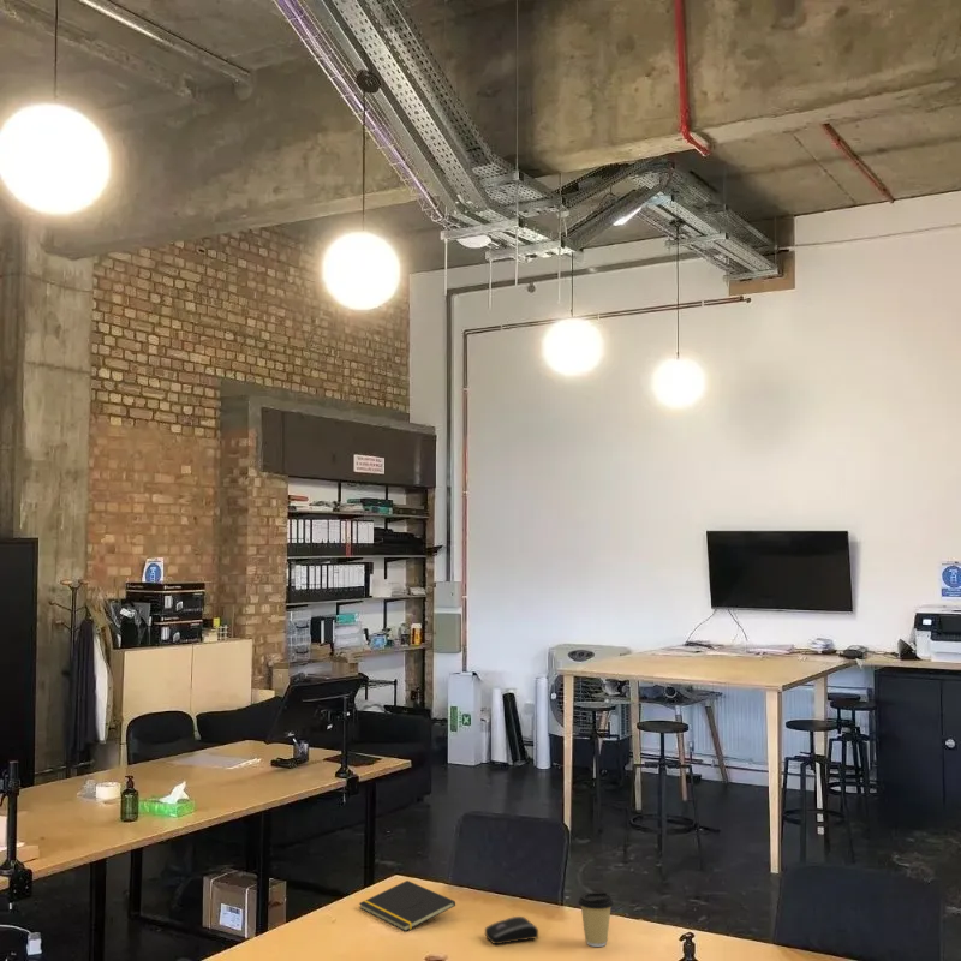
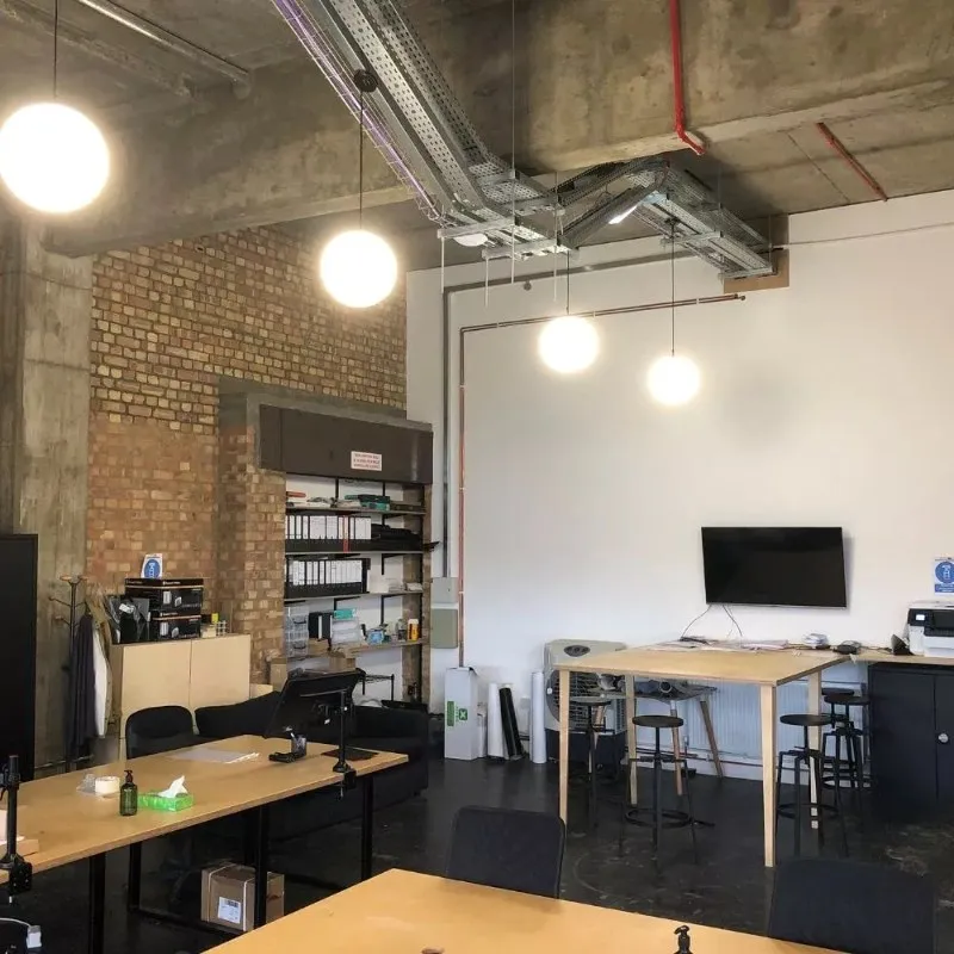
- computer mouse (511, 930)
- notepad (406, 905)
- coffee cup (596, 918)
